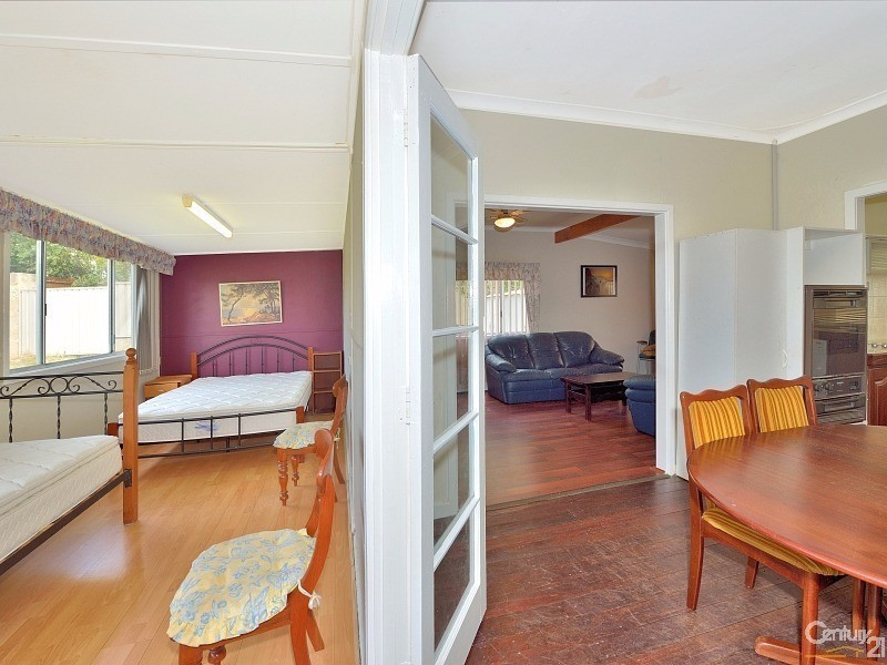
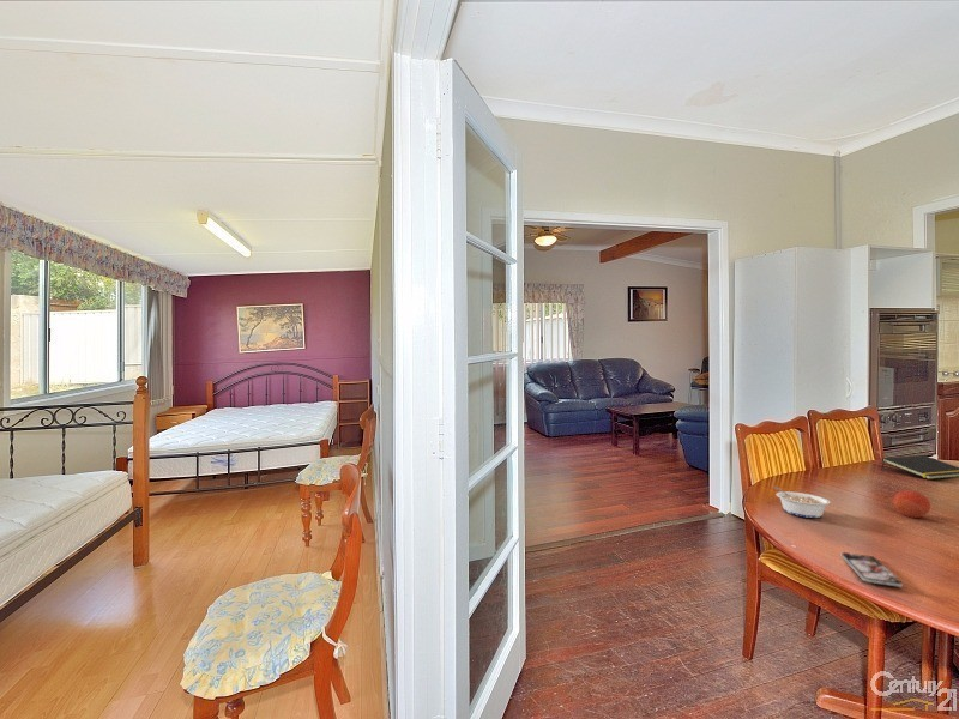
+ legume (800, 503)
+ fruit (911, 503)
+ smartphone (869, 564)
+ notepad (925, 466)
